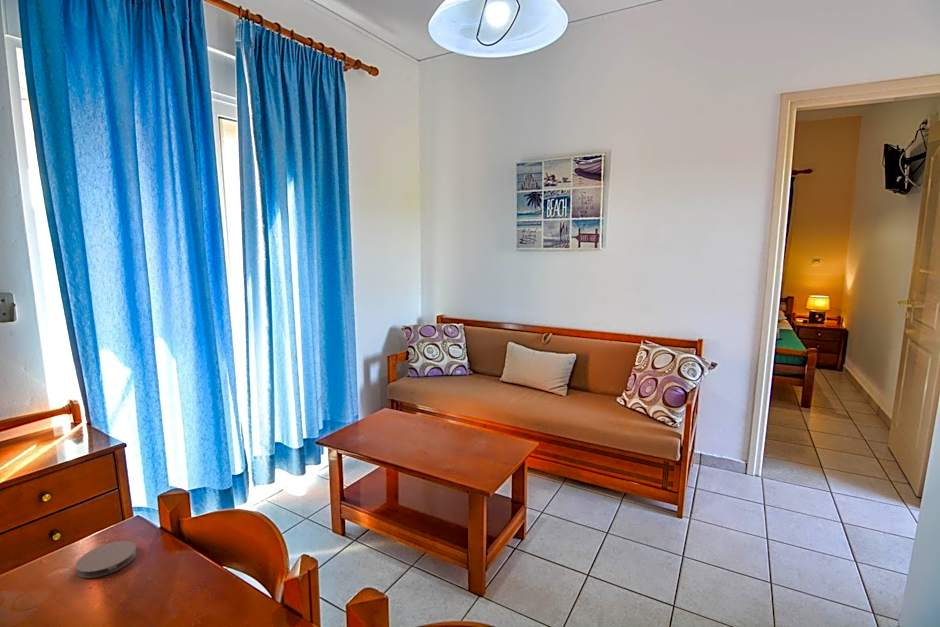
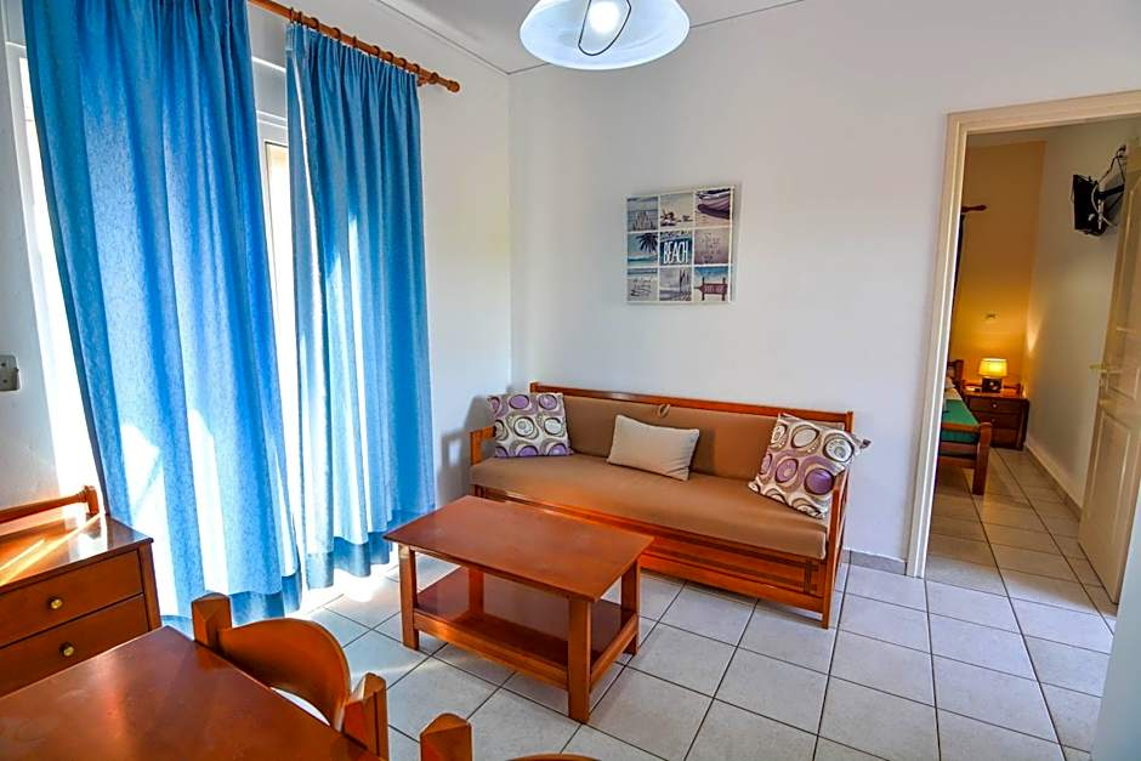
- coaster (106, 558)
